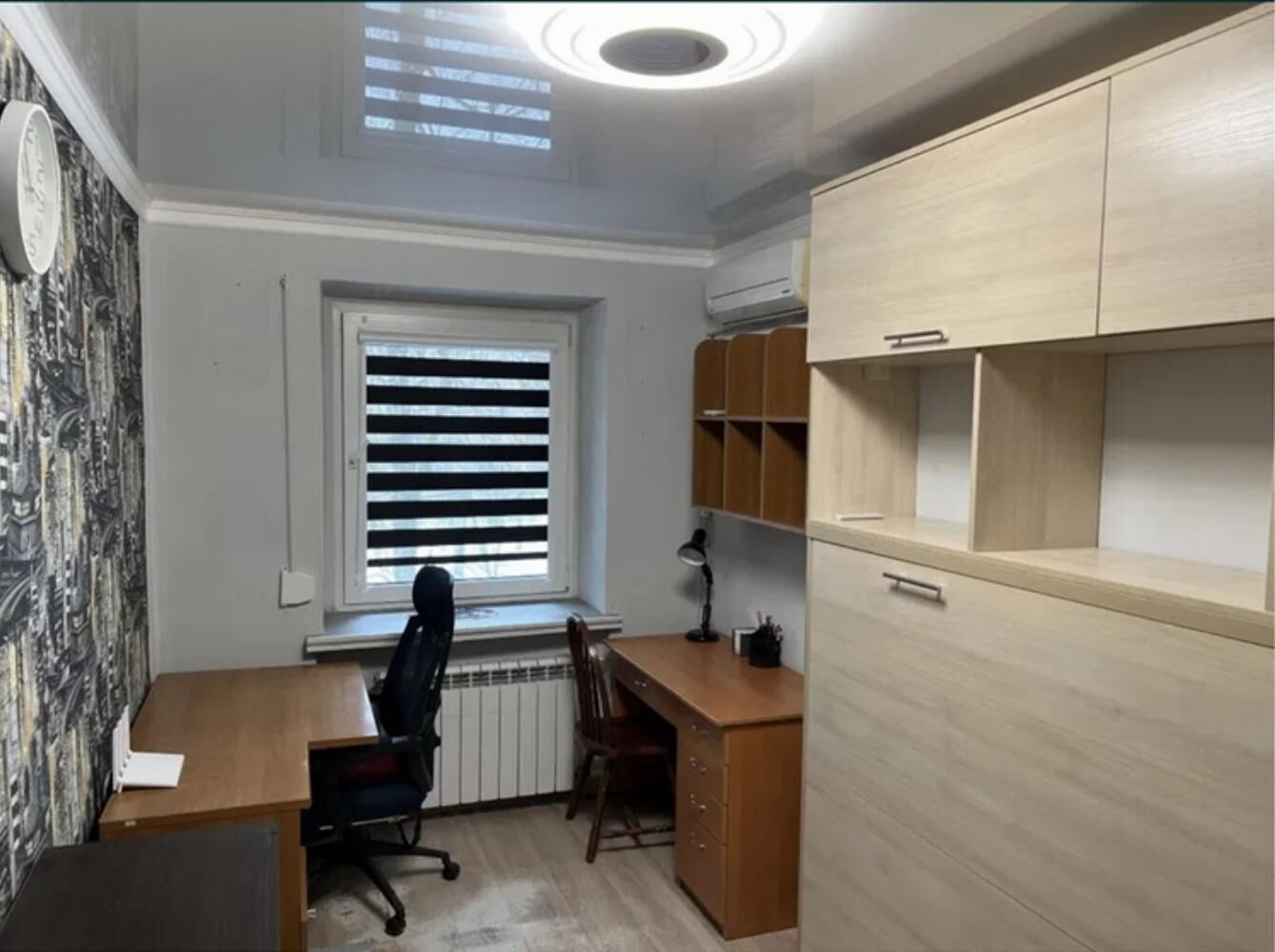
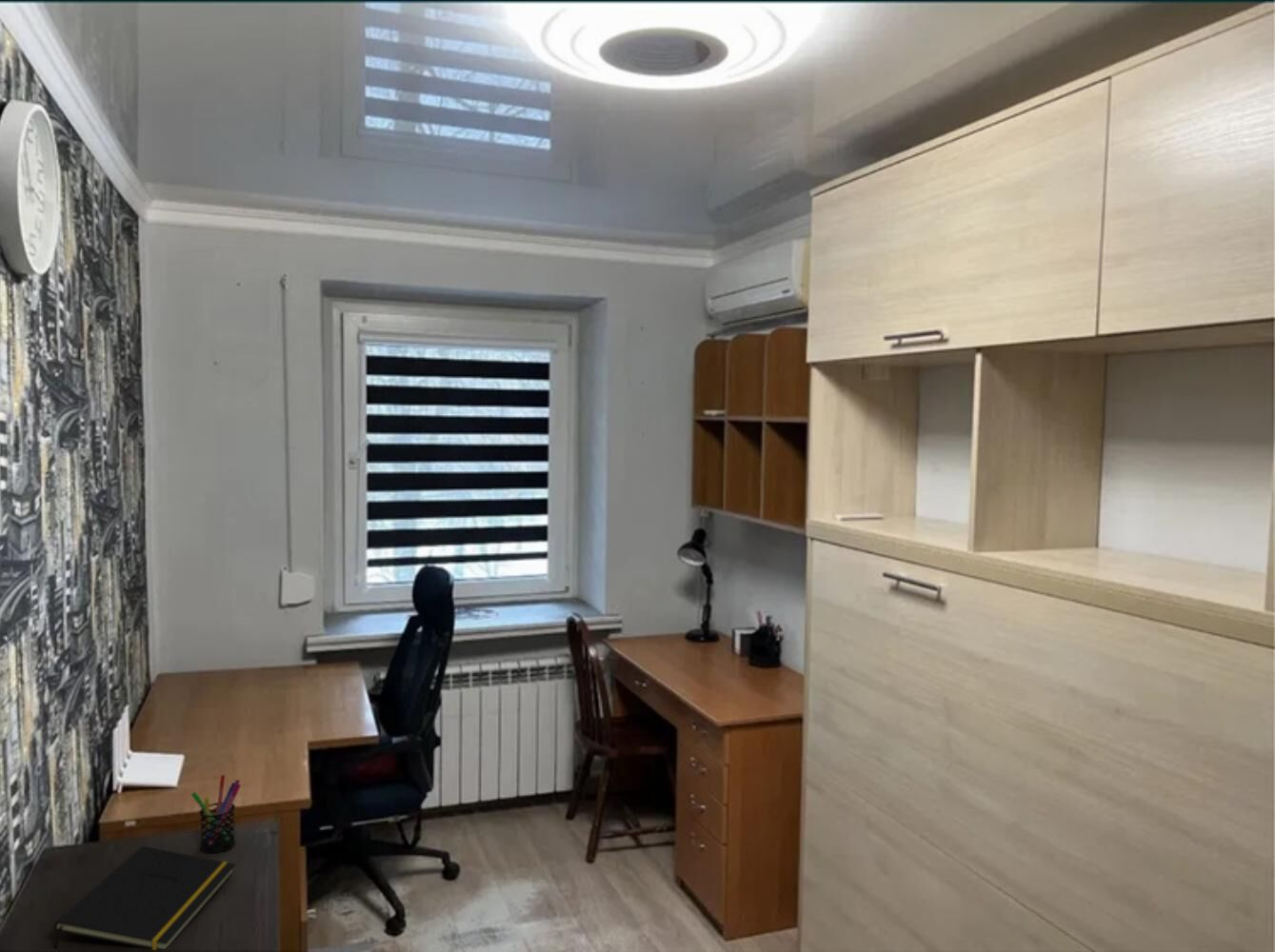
+ pen holder (215, 812)
+ notepad (152, 894)
